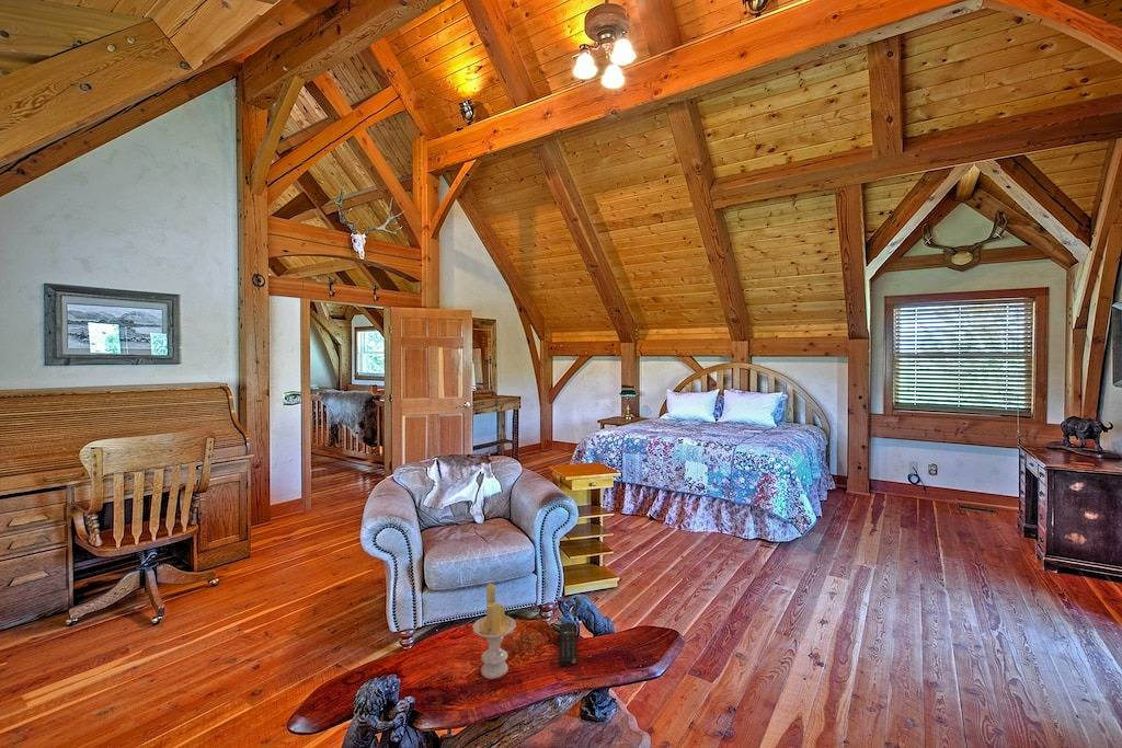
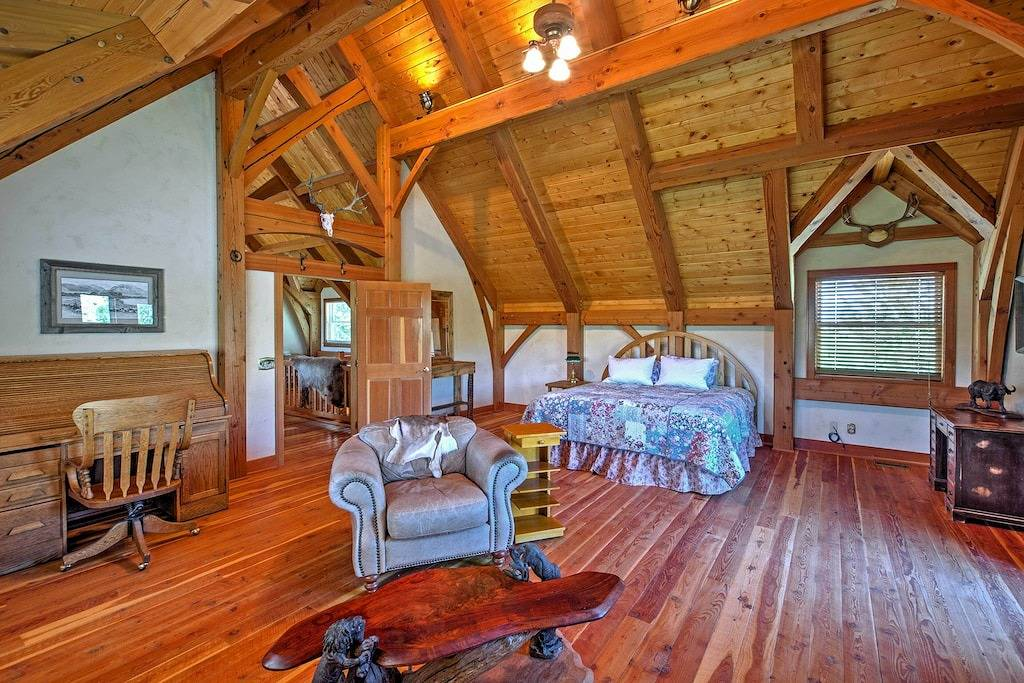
- candle (494, 628)
- remote control (568, 644)
